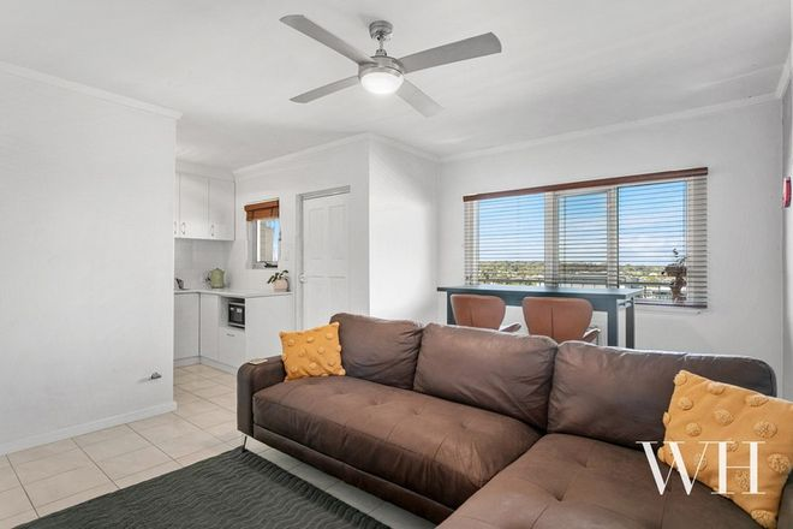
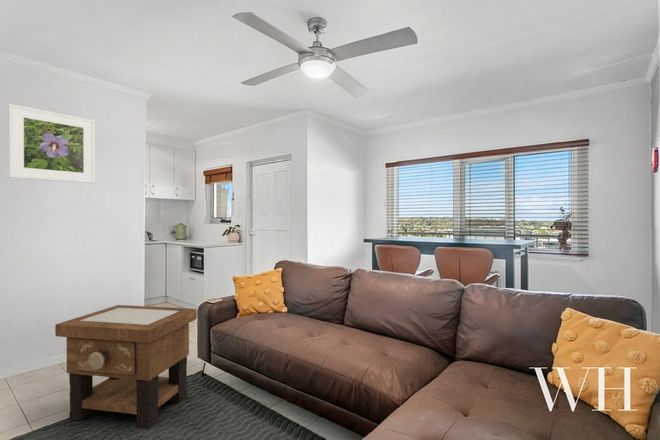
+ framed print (55, 146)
+ side table (129, 362)
